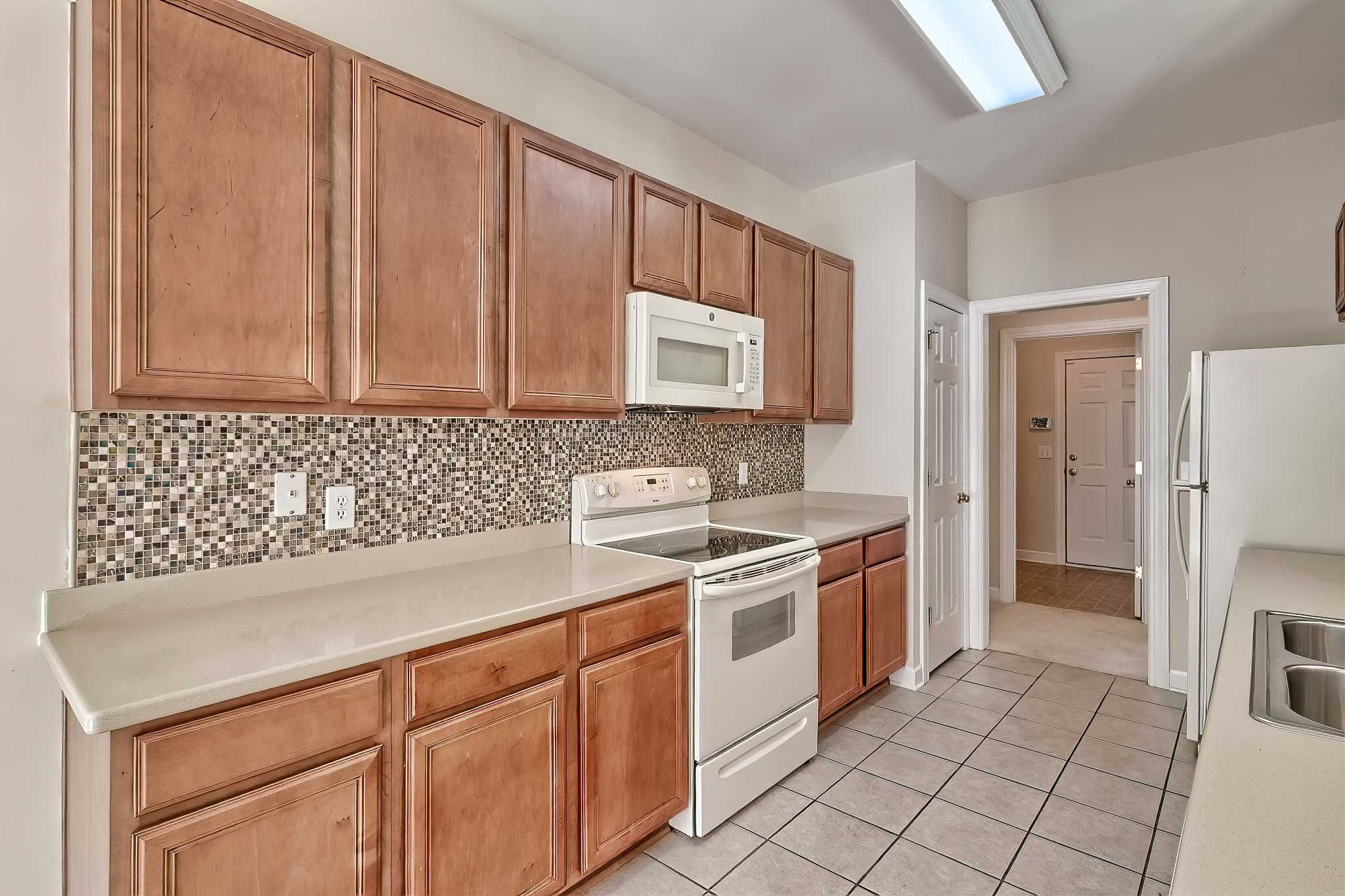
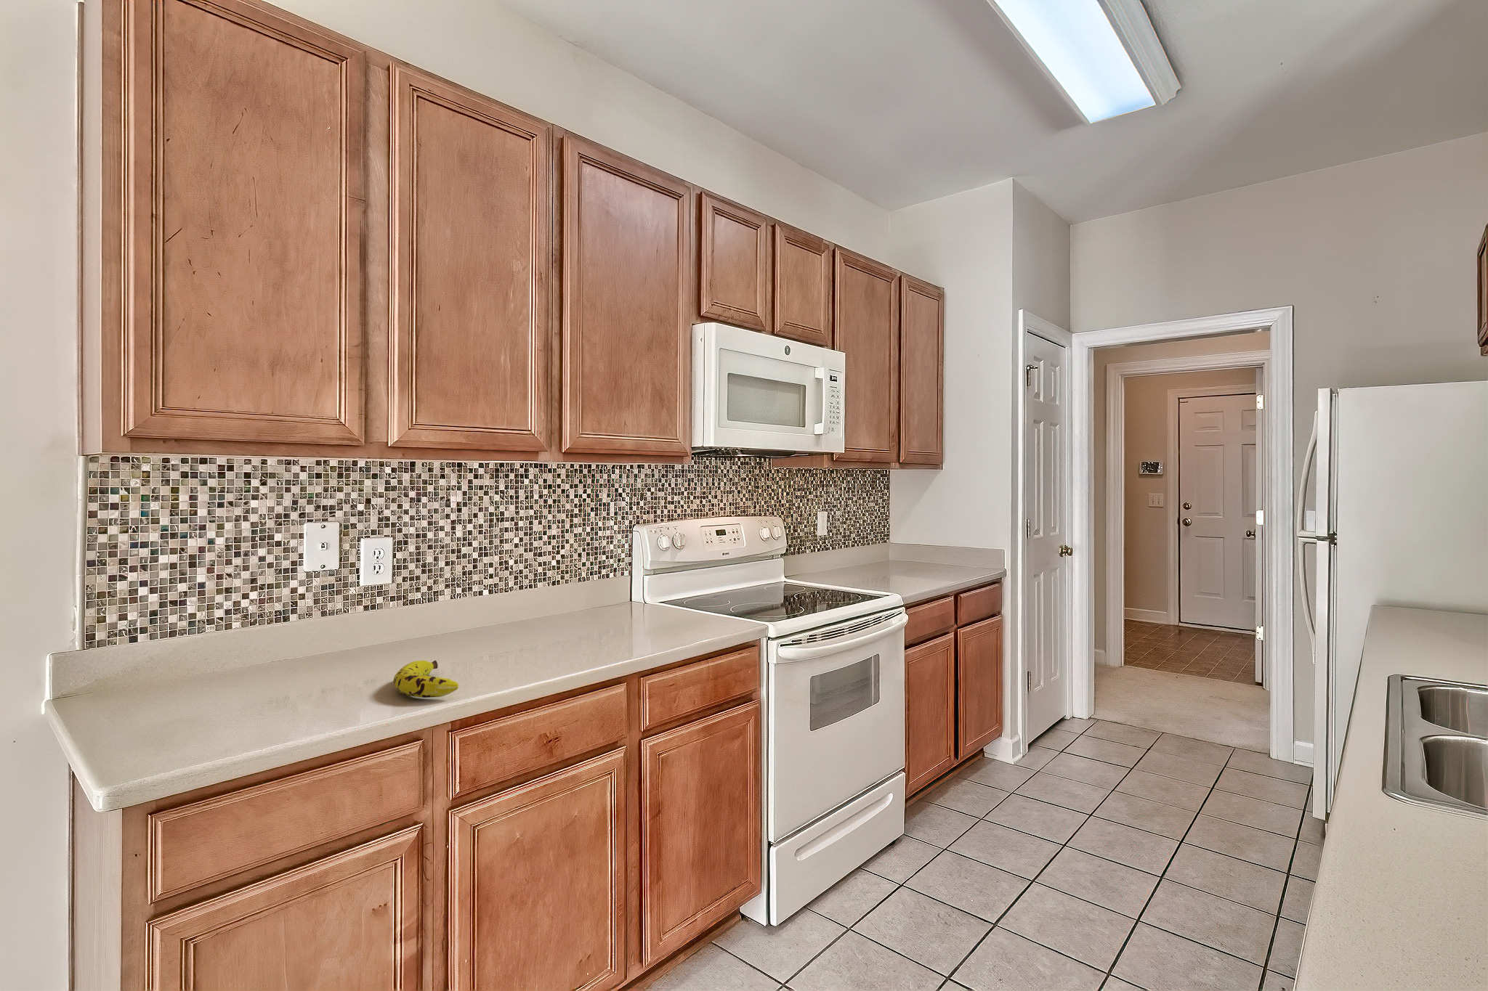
+ fruit (435, 677)
